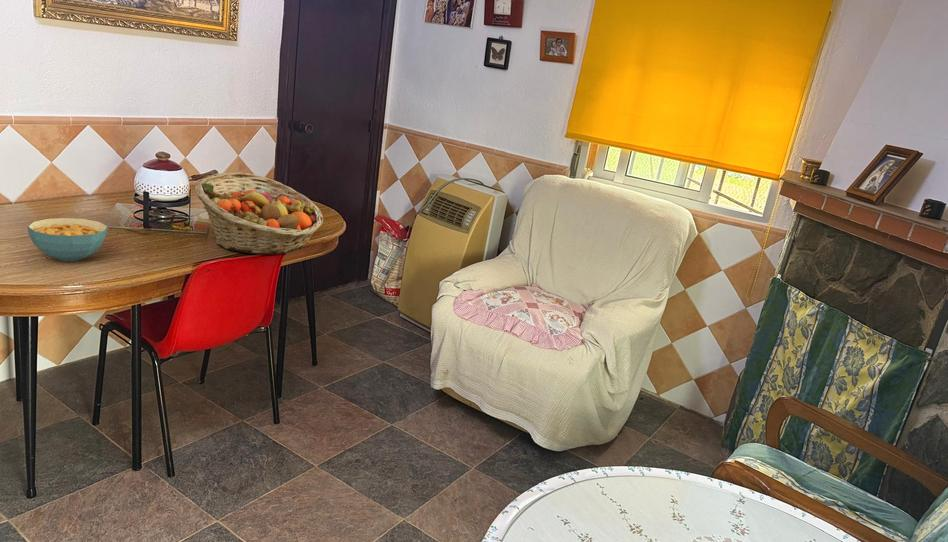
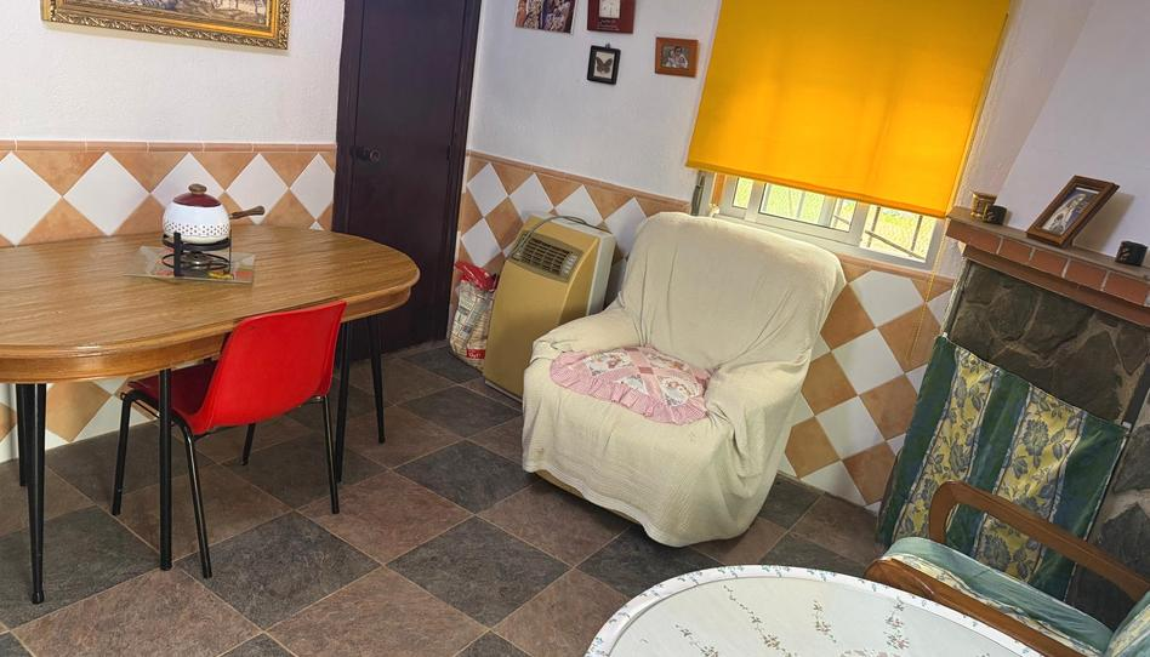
- fruit basket (261, 212)
- cereal bowl (69, 242)
